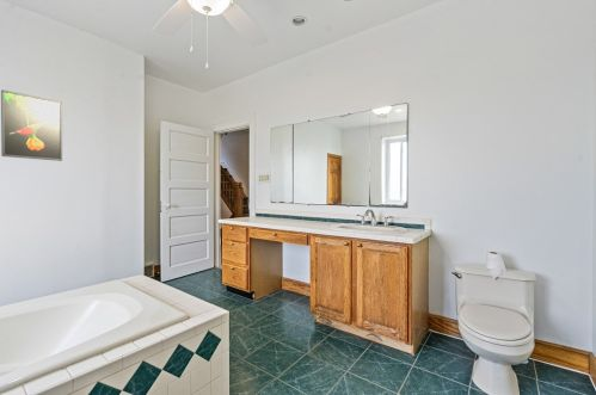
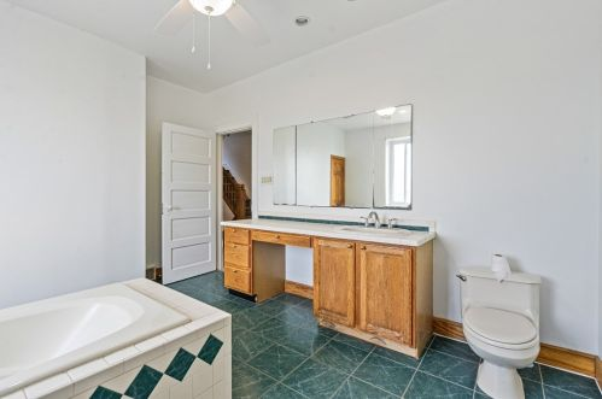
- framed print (33, 126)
